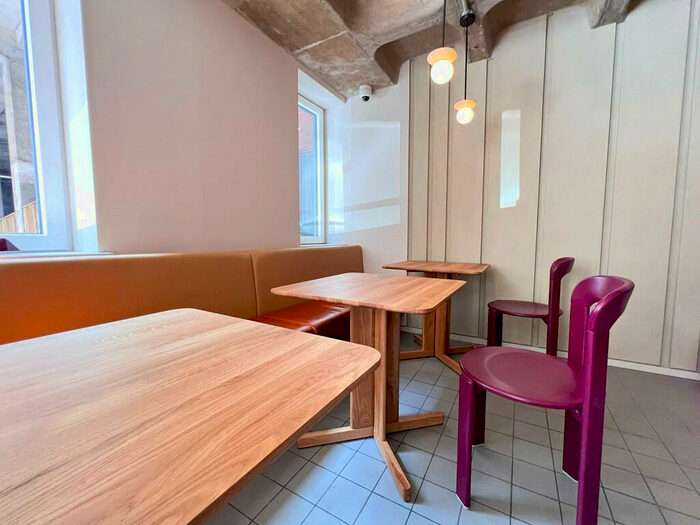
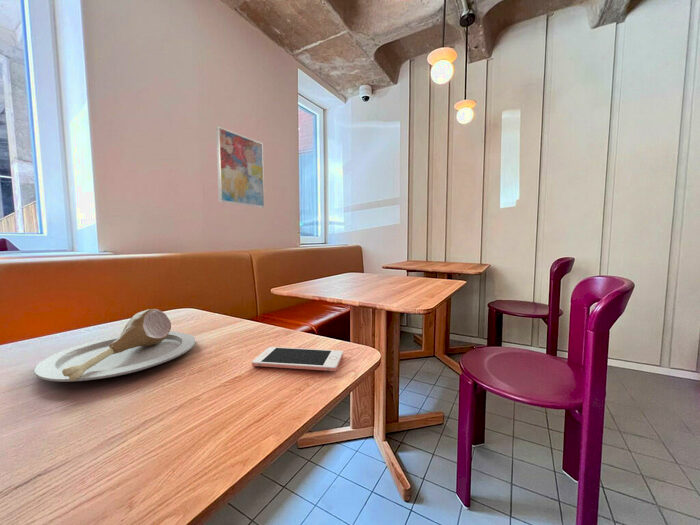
+ cell phone (299, 358)
+ plate (123, 337)
+ wall art (242, 170)
